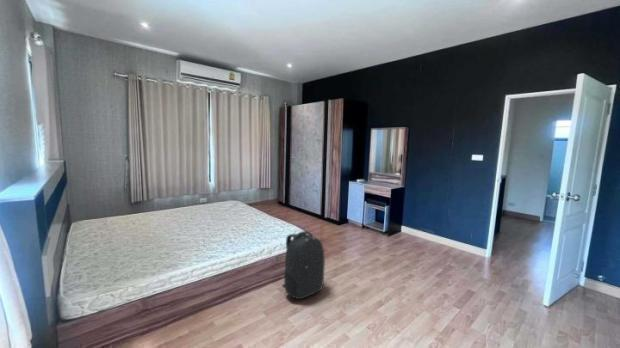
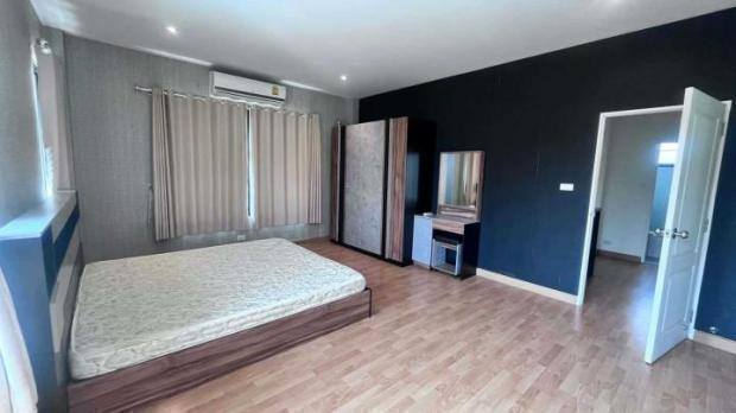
- backpack (302, 261)
